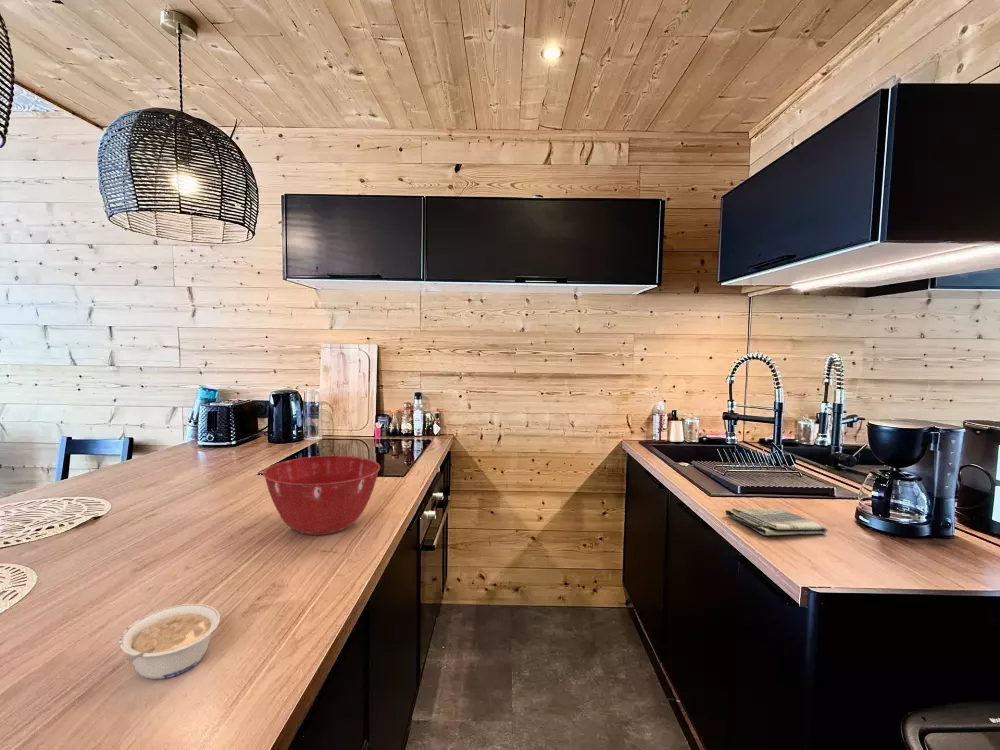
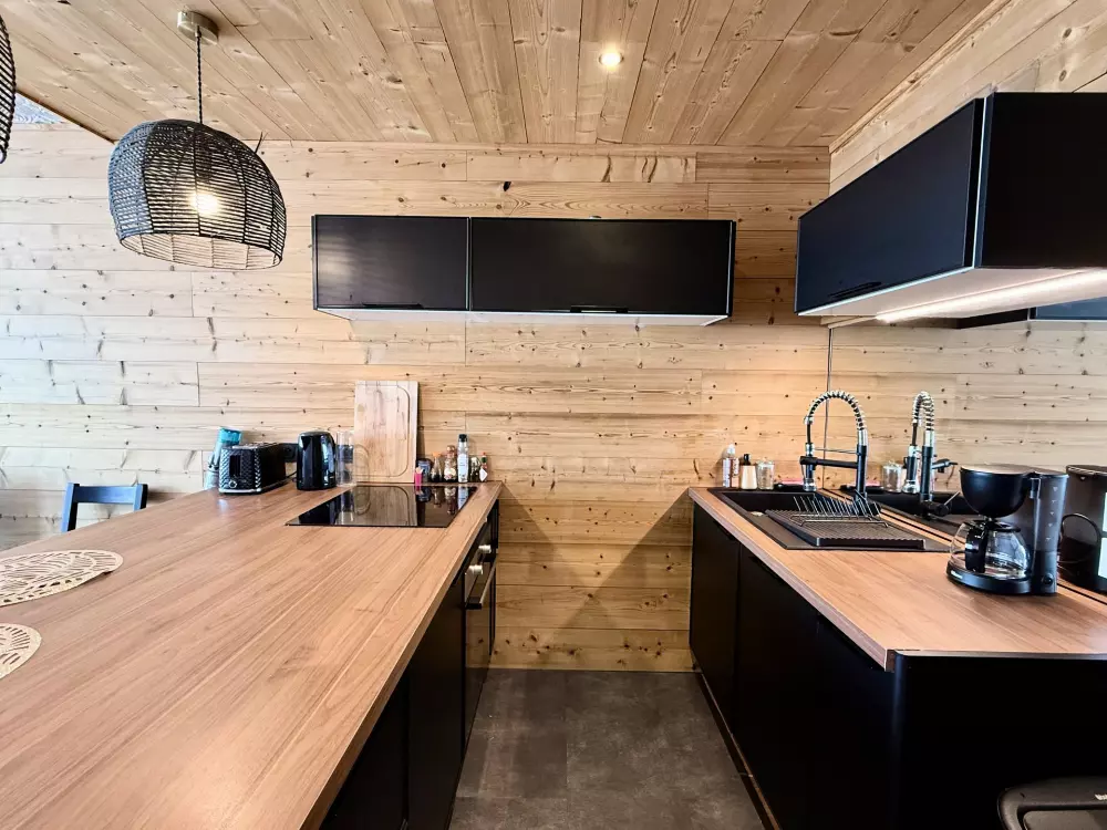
- legume (172, 641)
- dish towel (772, 518)
- mixing bowl (323, 496)
